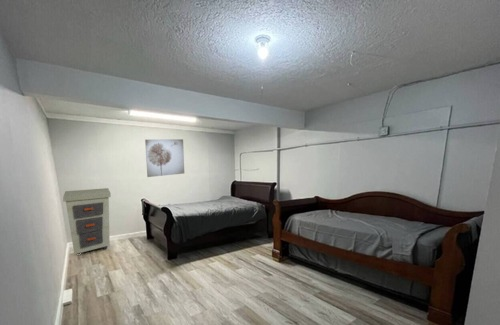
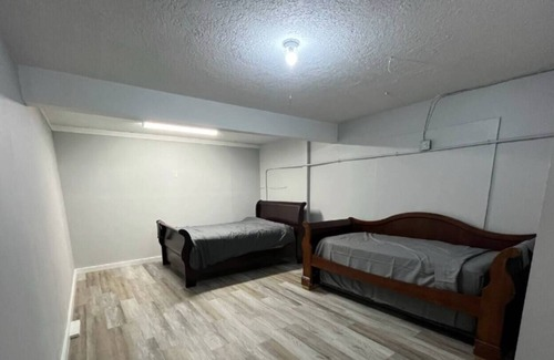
- cabinet (90, 221)
- wall art (165, 157)
